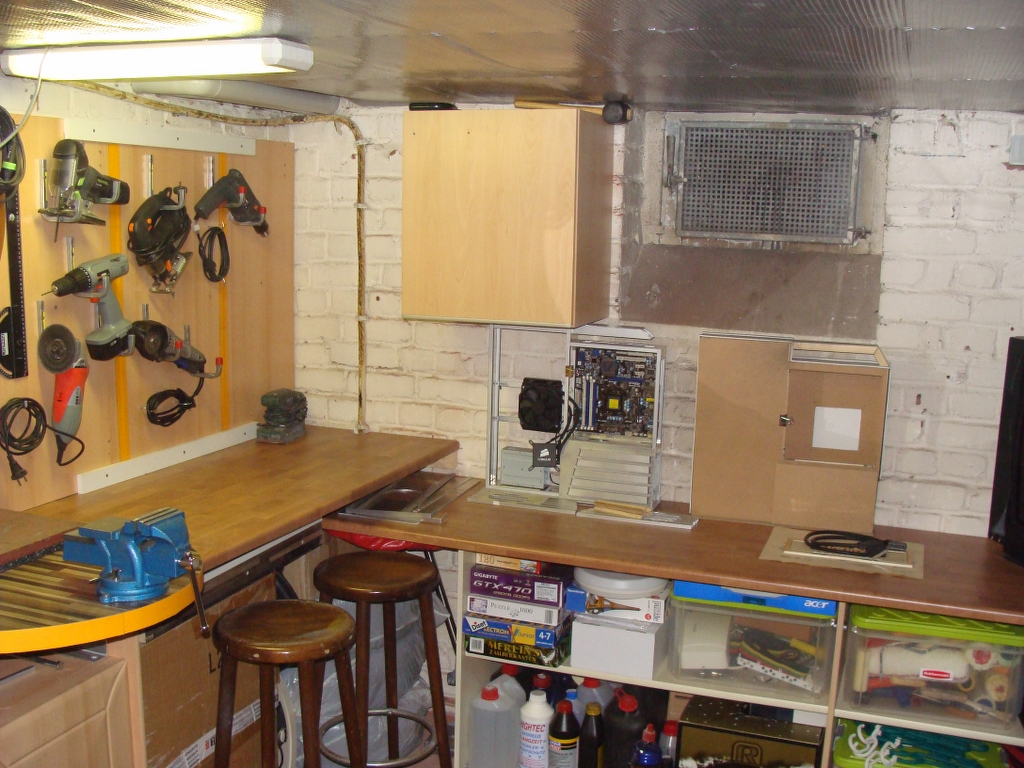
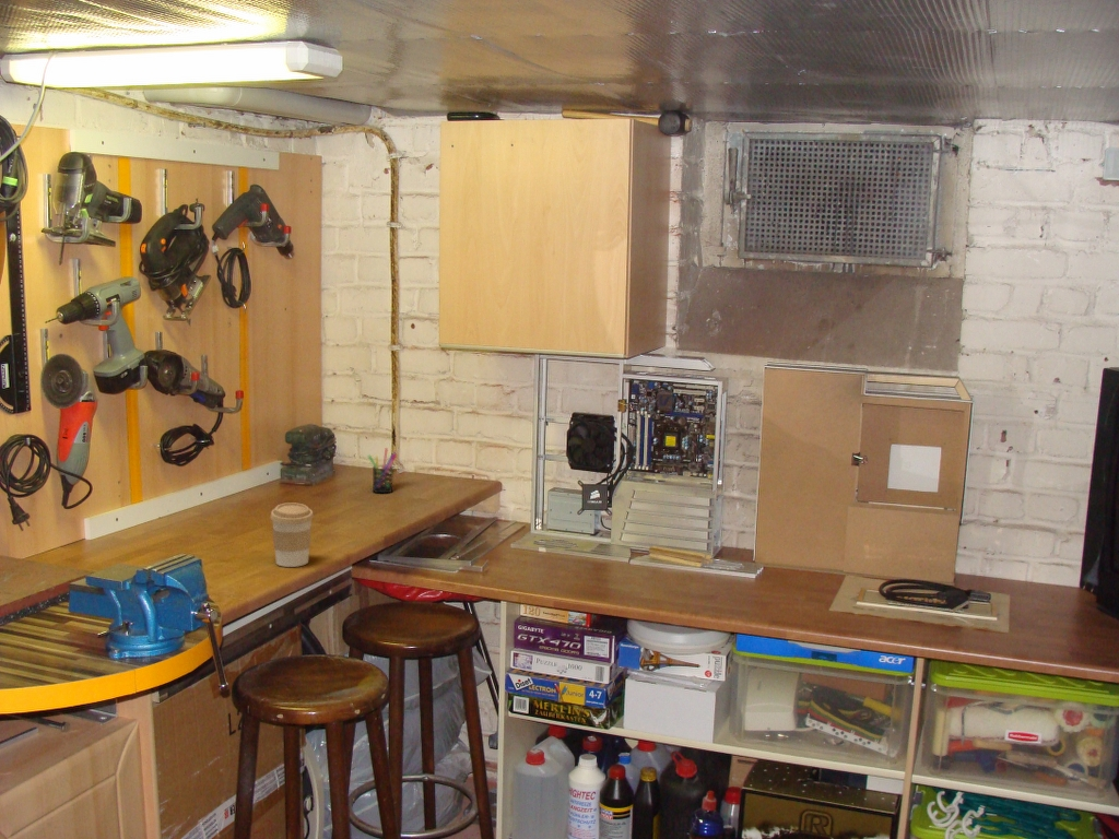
+ coffee cup (292, 534)
+ pen holder (380, 470)
